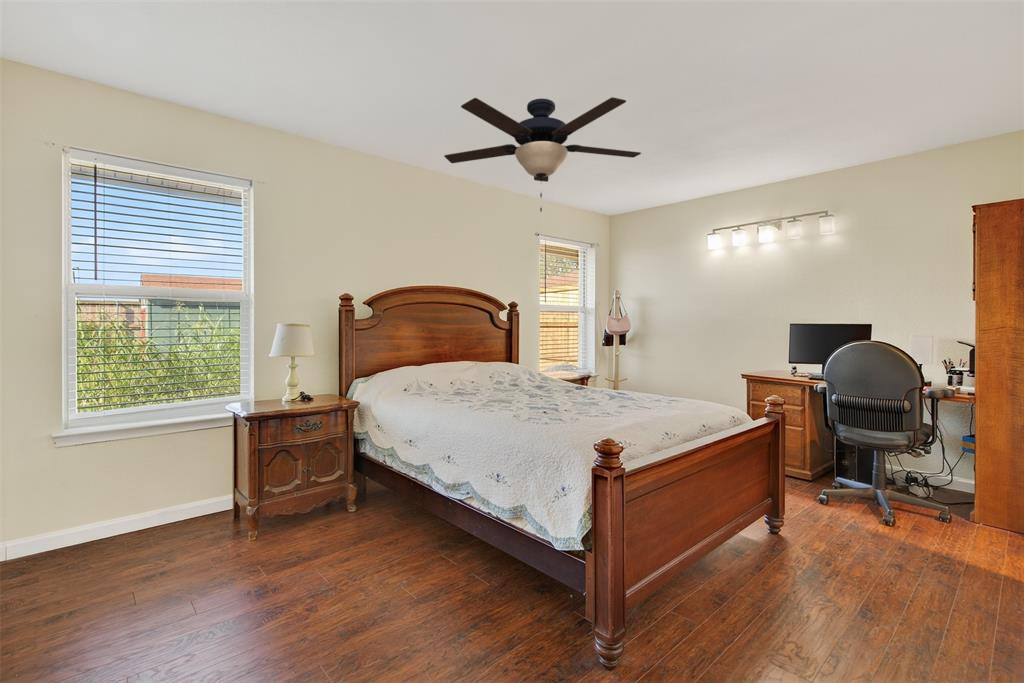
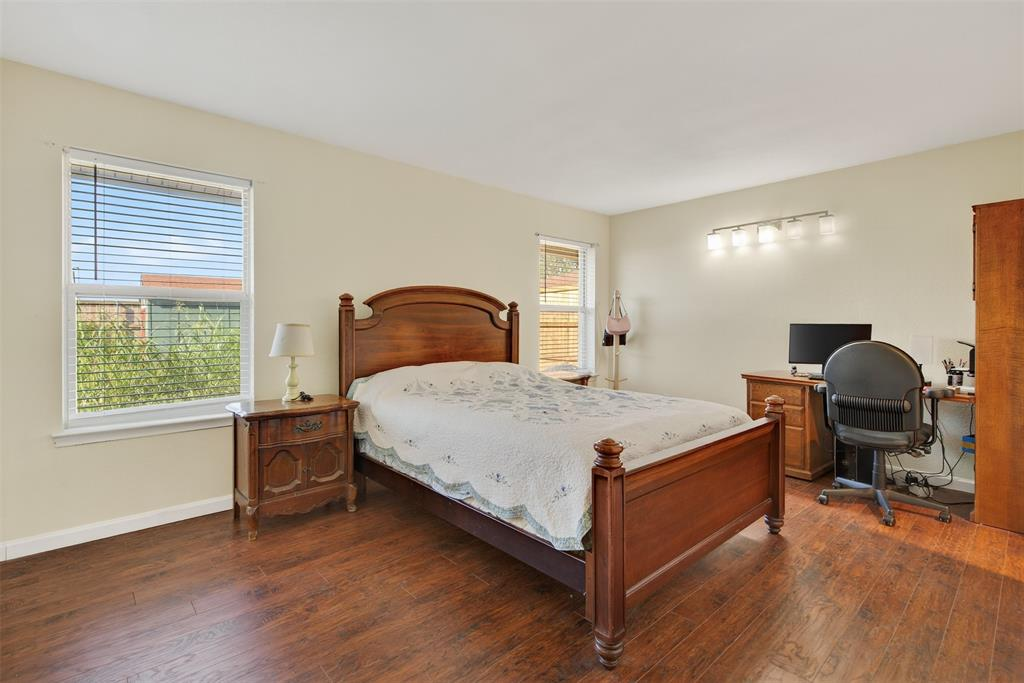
- ceiling fan (541, 160)
